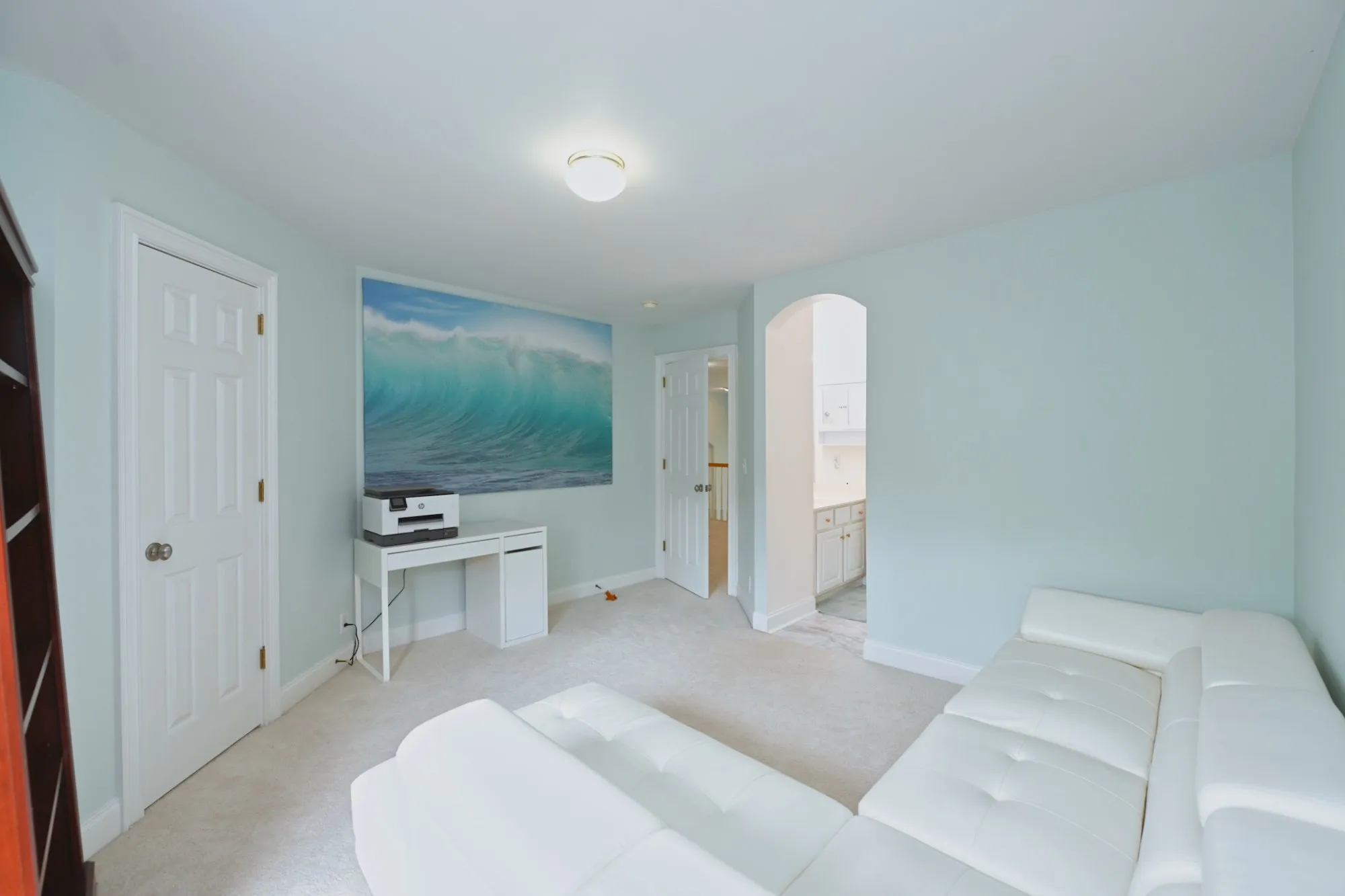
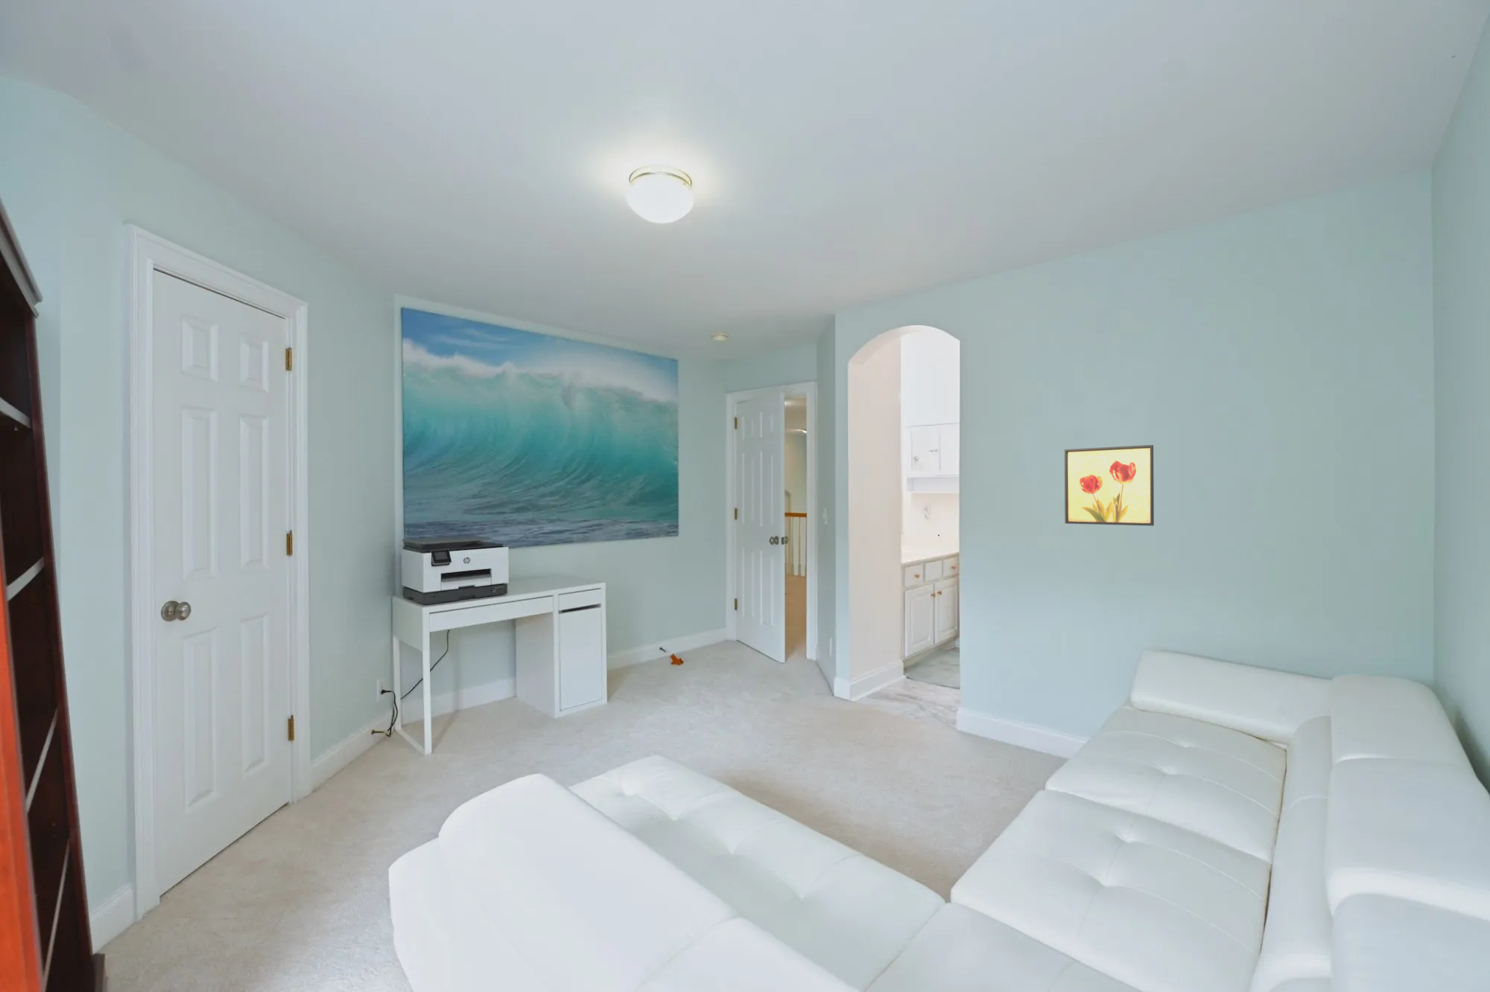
+ wall art (1108, 486)
